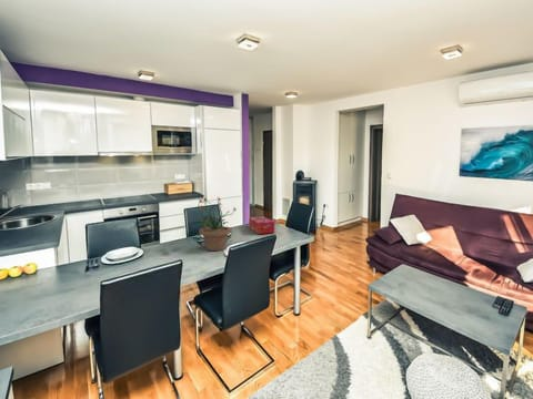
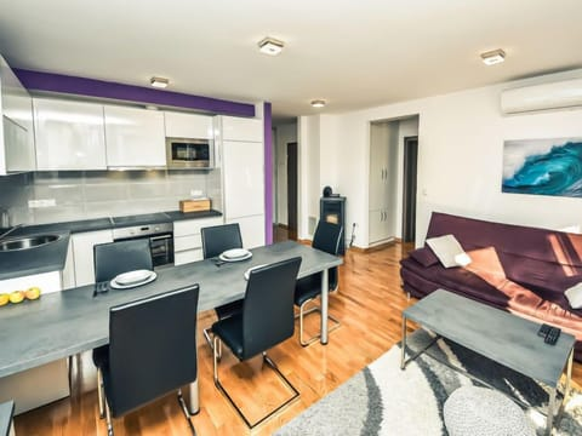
- potted plant (212, 222)
- tissue box (261, 224)
